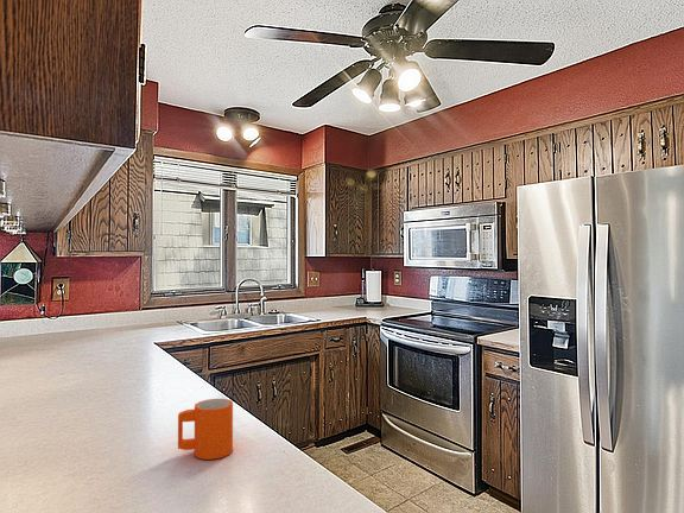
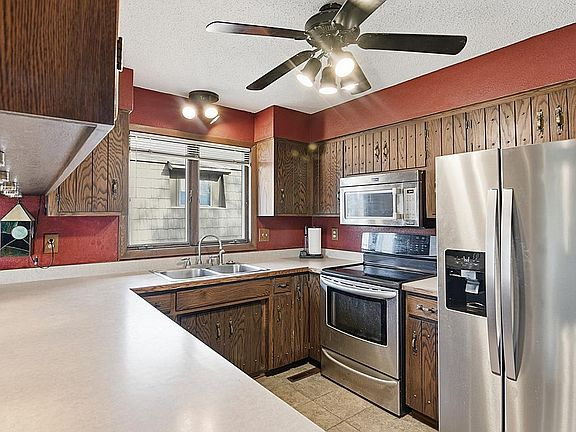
- mug (207, 429)
